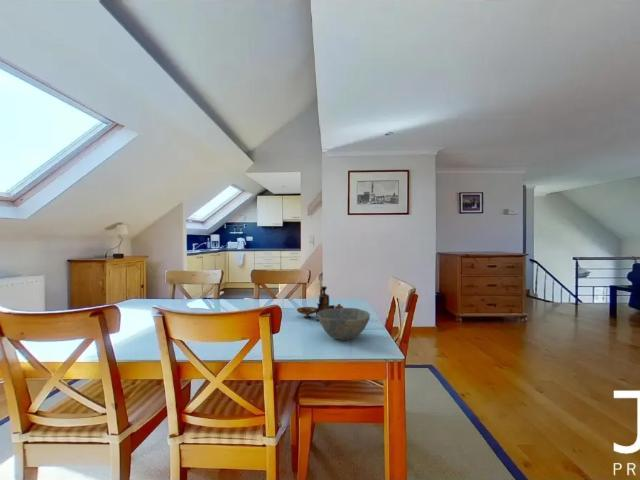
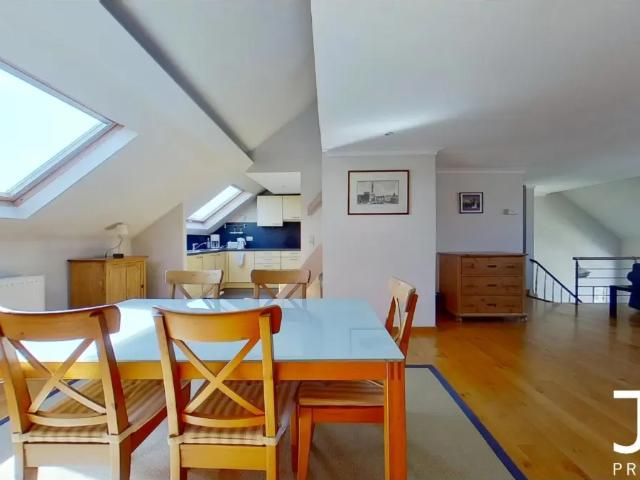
- vase (321, 303)
- bowl (343, 325)
